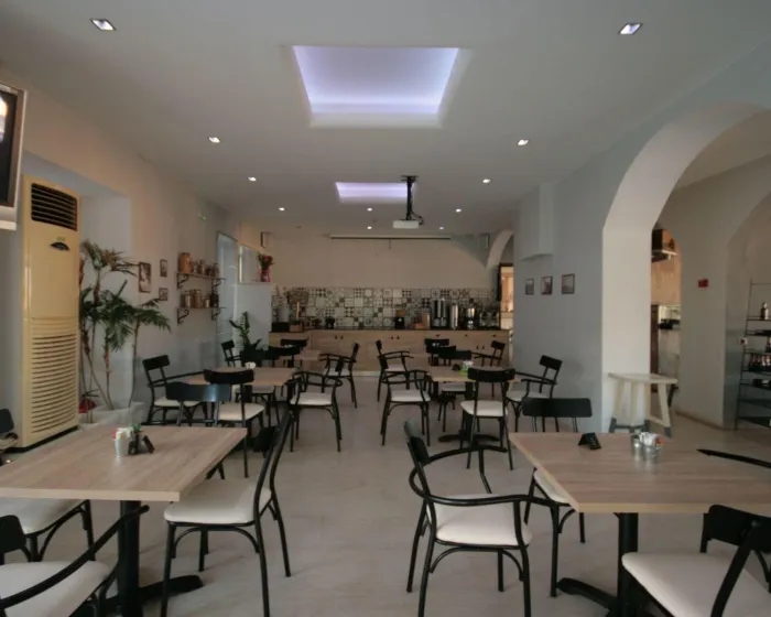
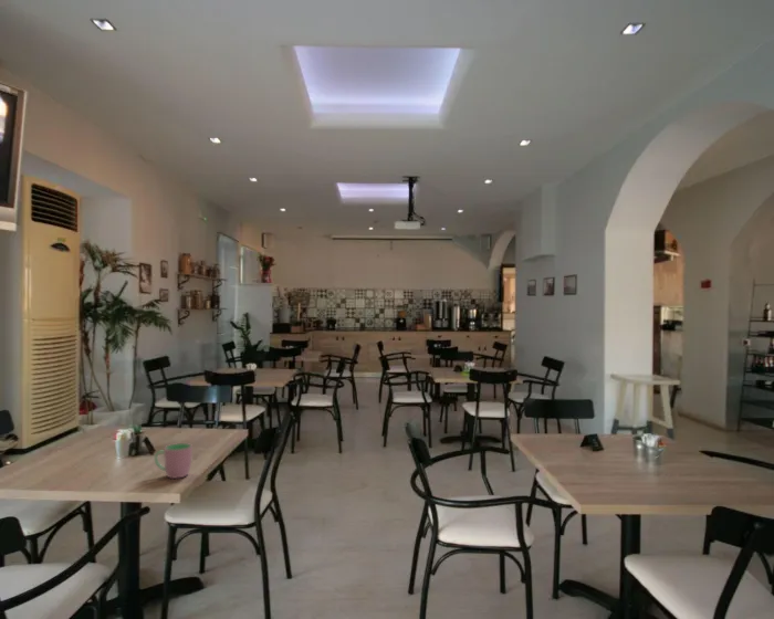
+ cup (172, 461)
